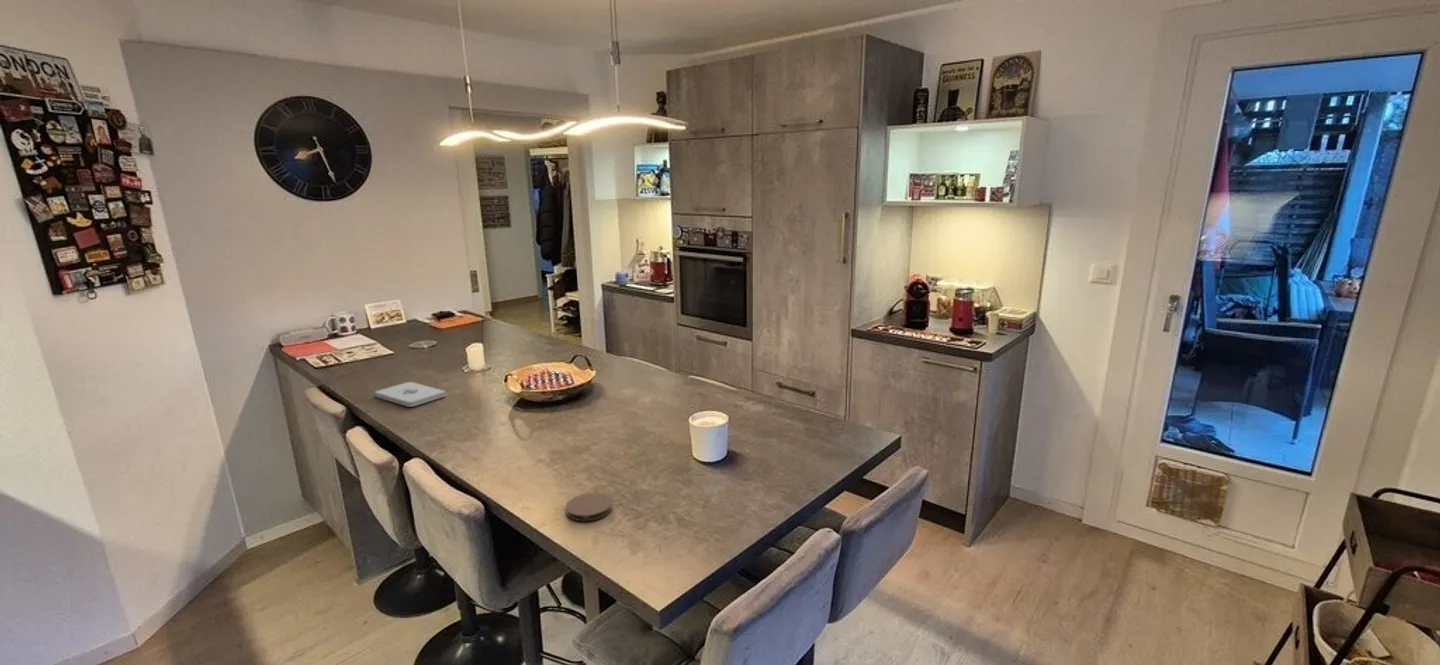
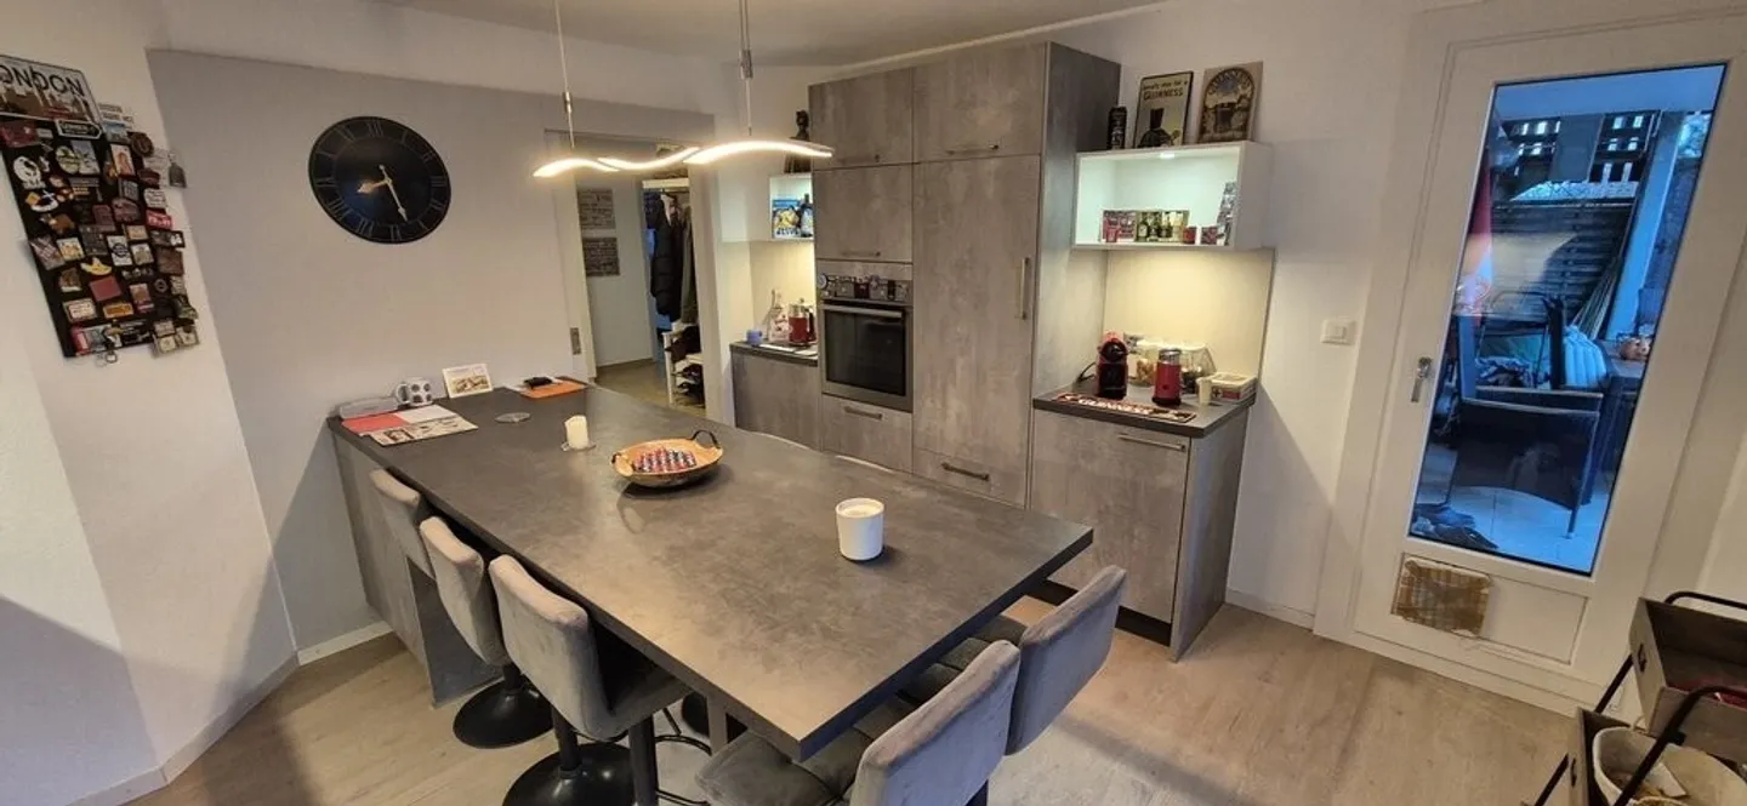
- coaster (589, 506)
- notepad (410, 393)
